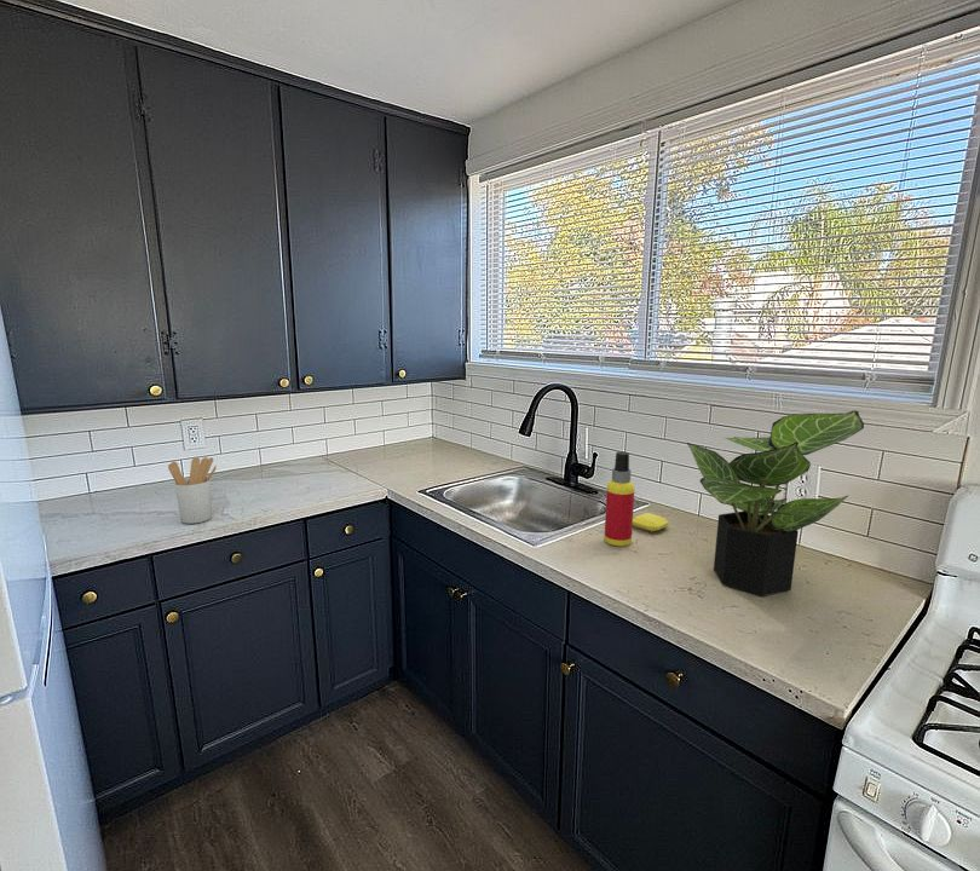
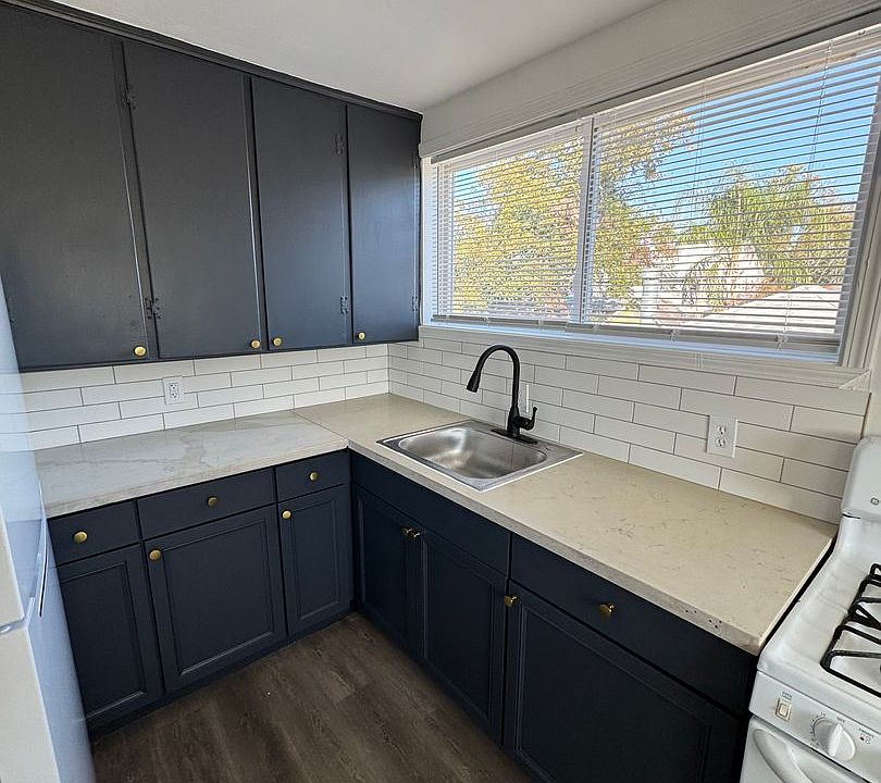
- soap bar (648, 521)
- utensil holder (196, 488)
- potted plant (774, 501)
- spray bottle (619, 497)
